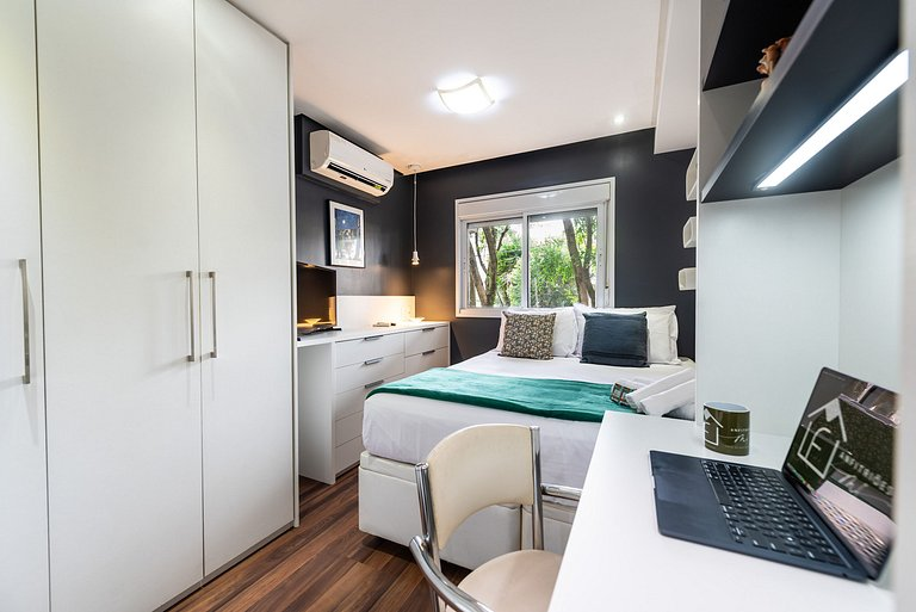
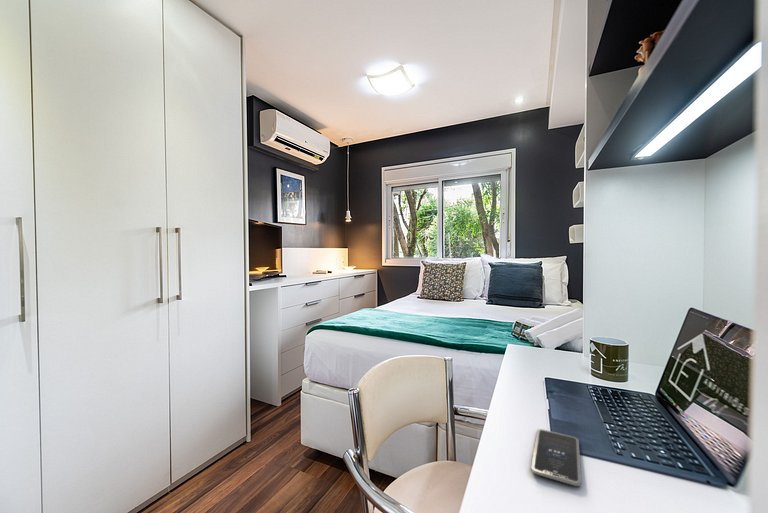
+ smartphone (556, 454)
